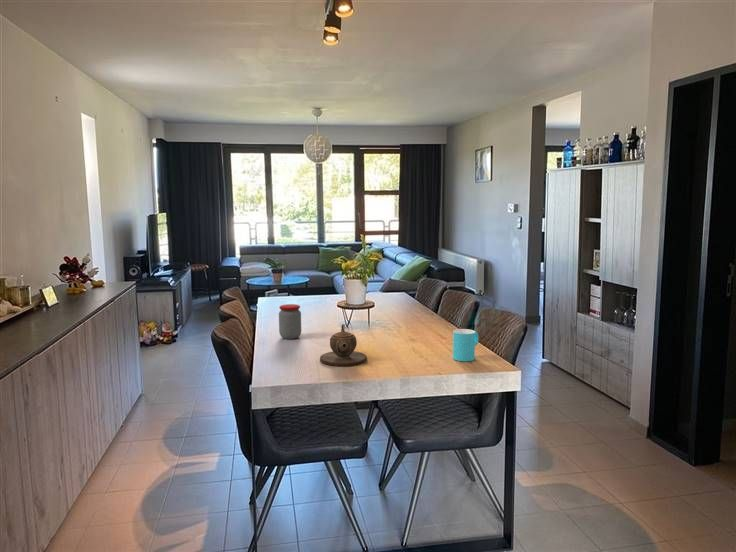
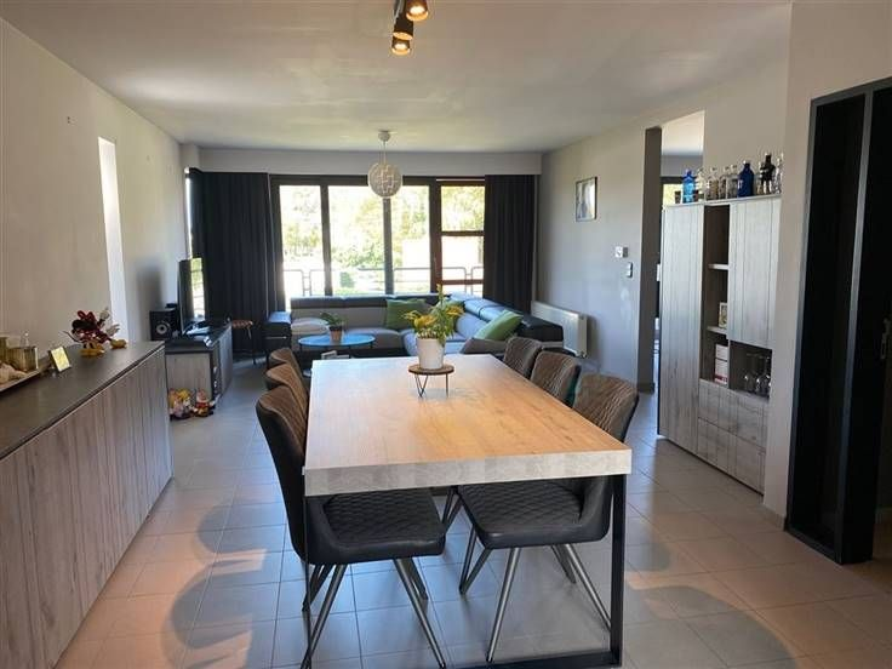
- cup (467, 344)
- jar (290, 321)
- teapot (343, 341)
